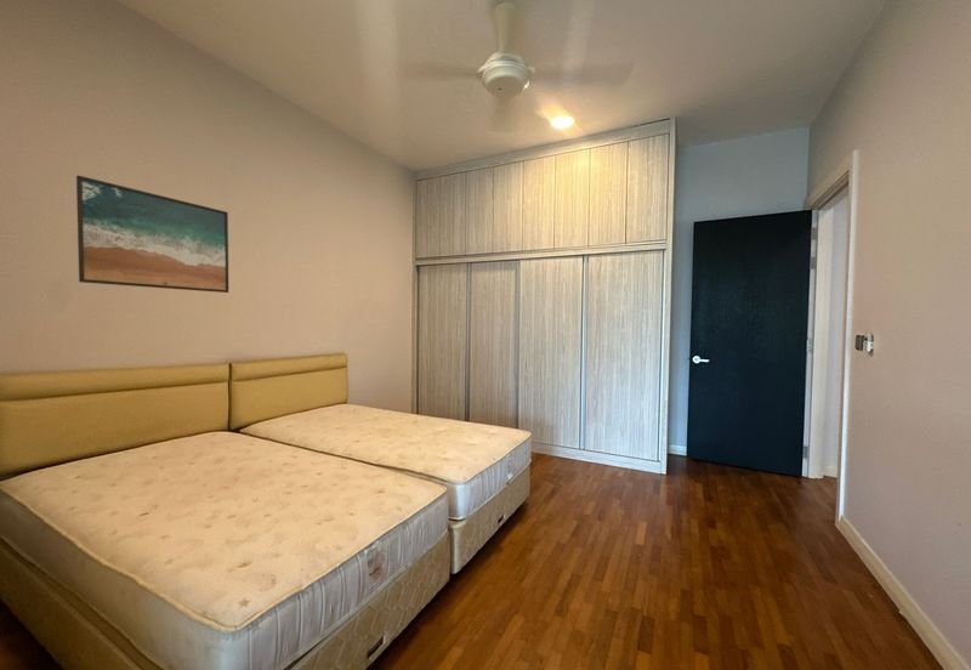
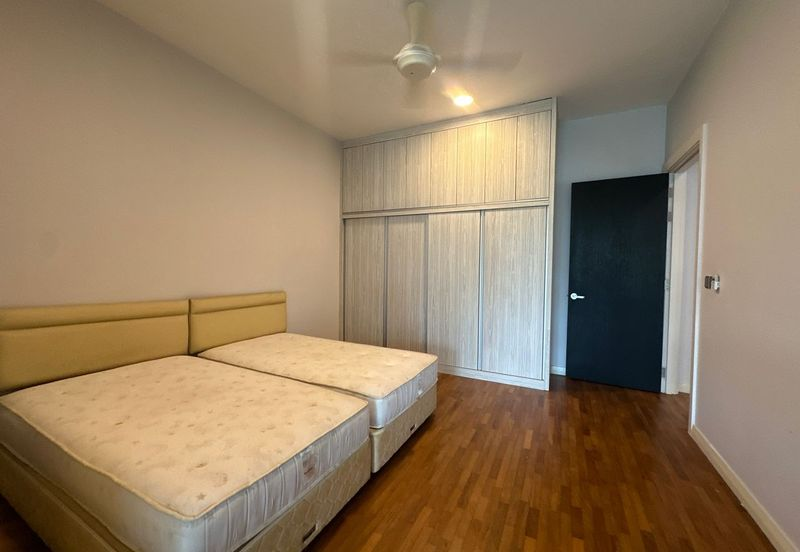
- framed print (163, 242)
